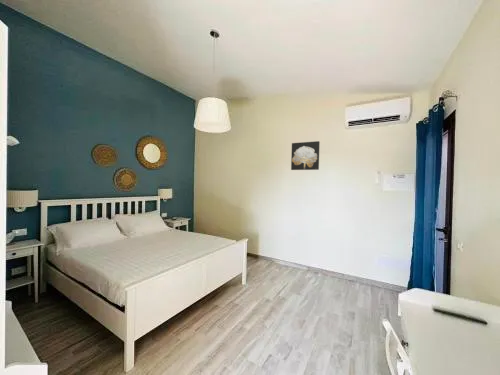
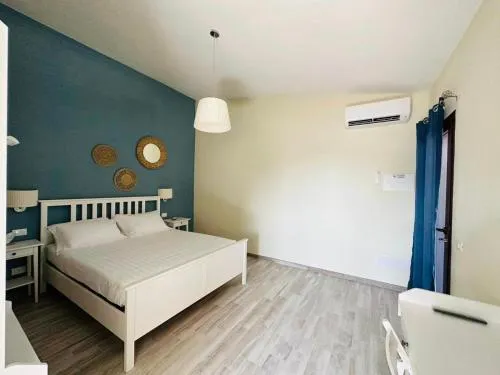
- wall art (305, 156)
